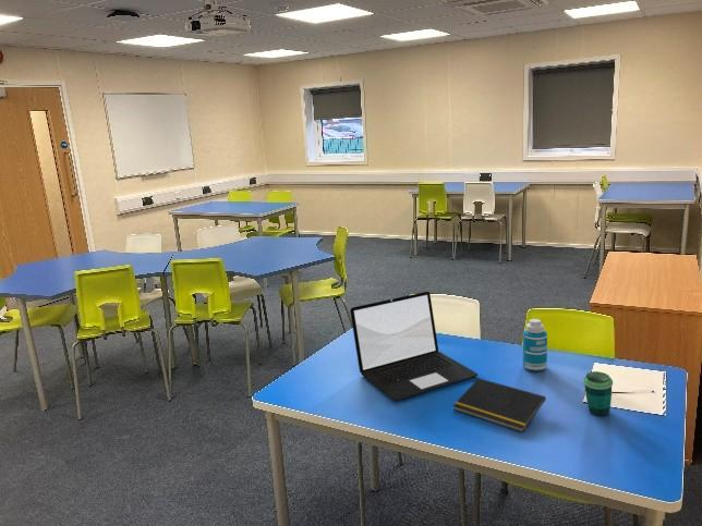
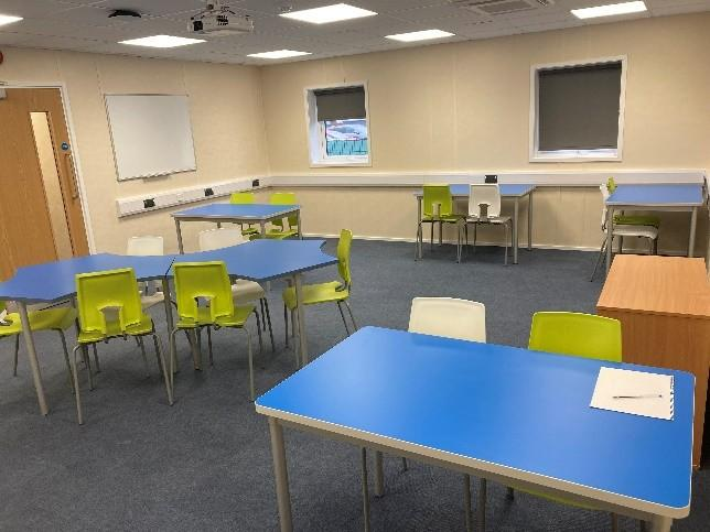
- laptop (413, 341)
- notepad (498, 403)
- bottle (534, 344)
- cup (597, 394)
